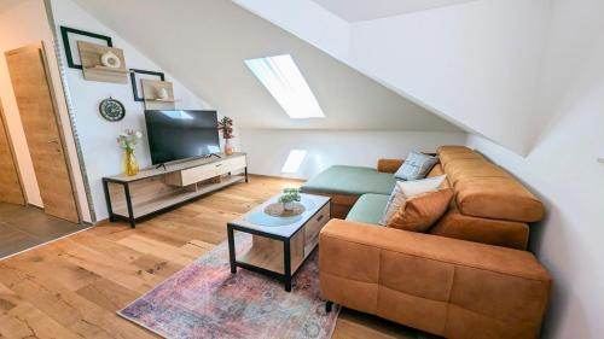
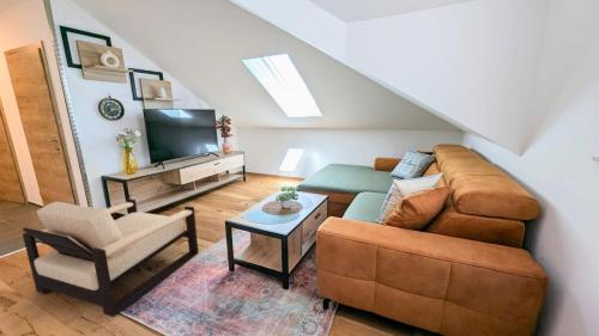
+ armchair (116, 236)
